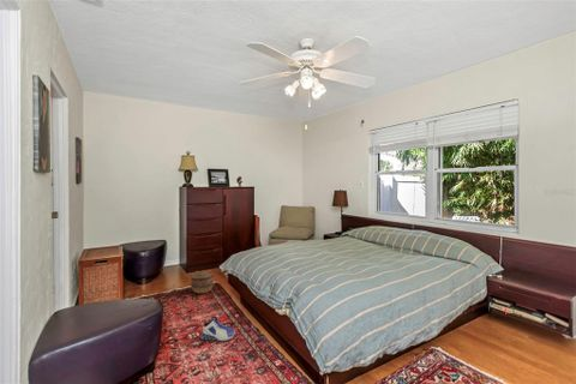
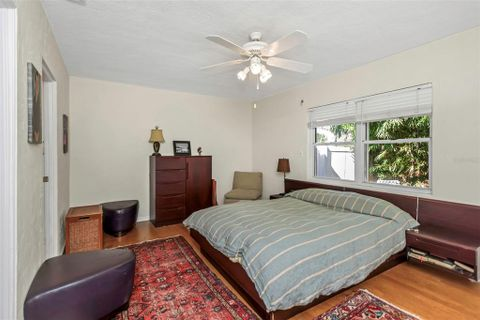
- sneaker (217, 328)
- basket (202, 281)
